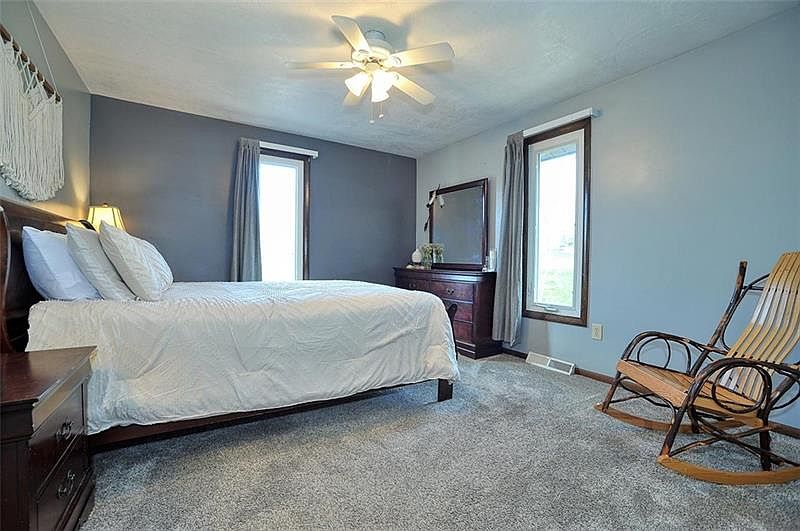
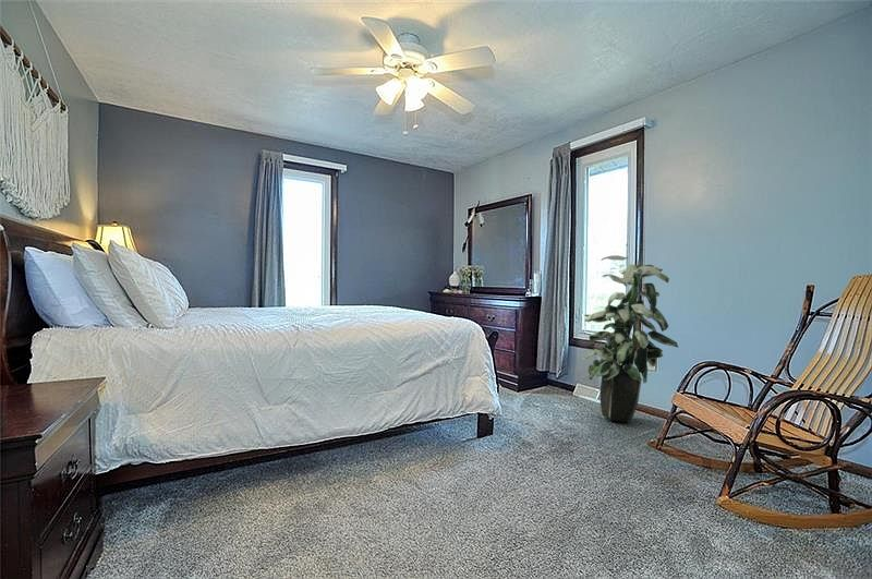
+ indoor plant (622, 337)
